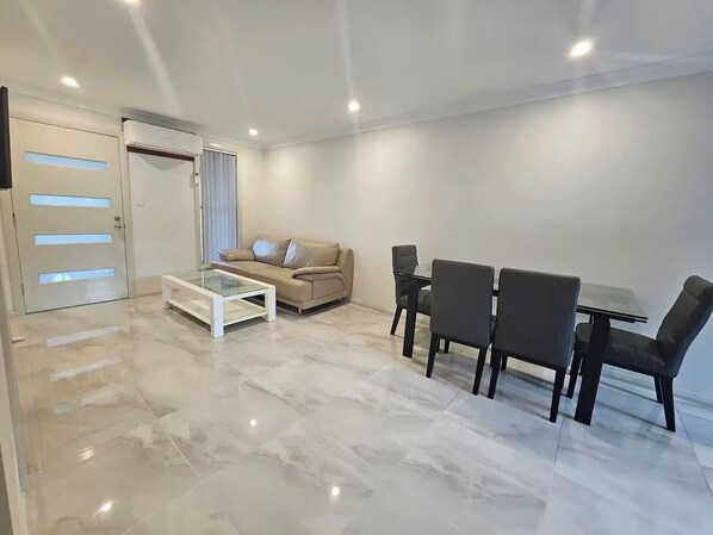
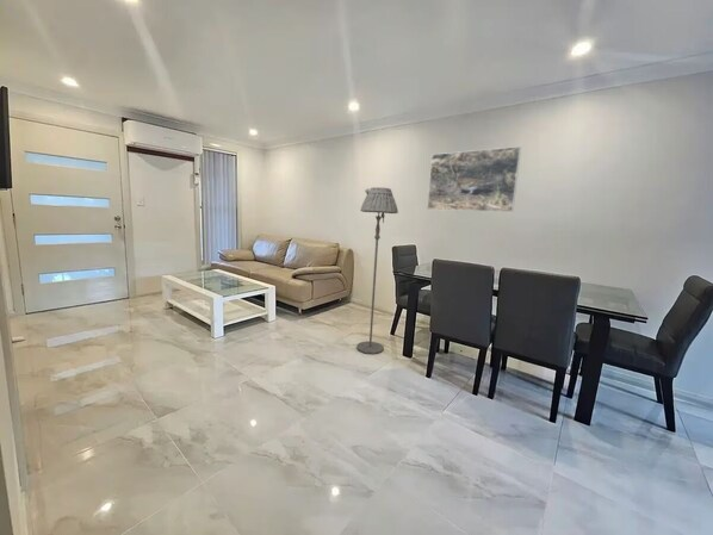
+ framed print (469, 181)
+ floor lamp (374, 270)
